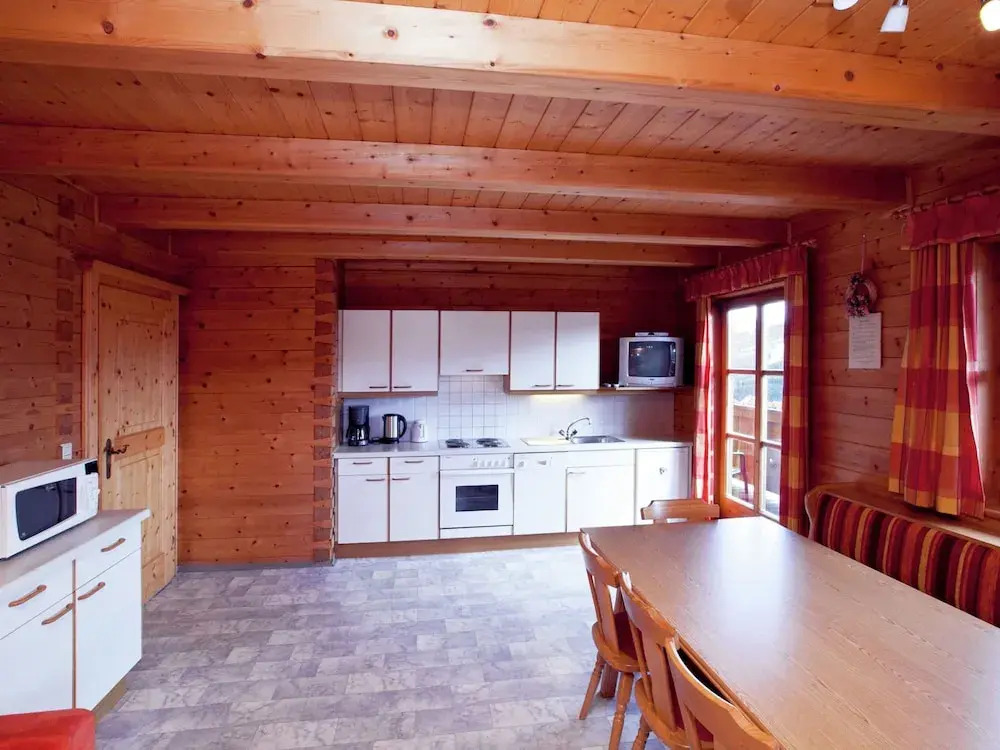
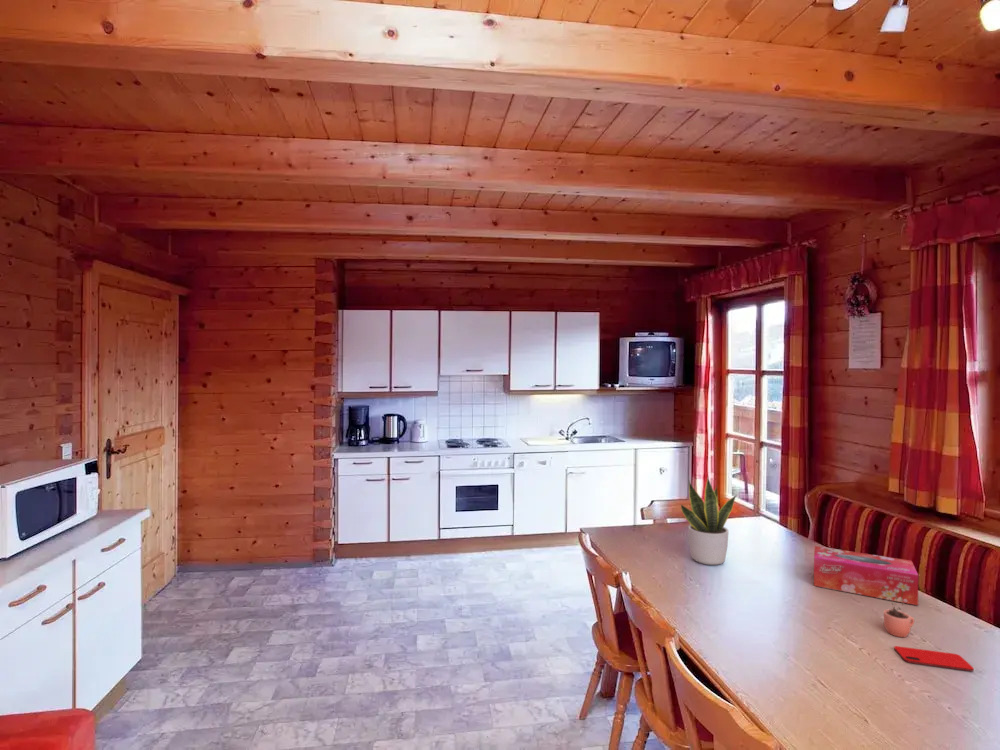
+ potted plant (709, 517)
+ smartphone (932, 657)
+ cocoa (900, 614)
+ tissue box (862, 573)
